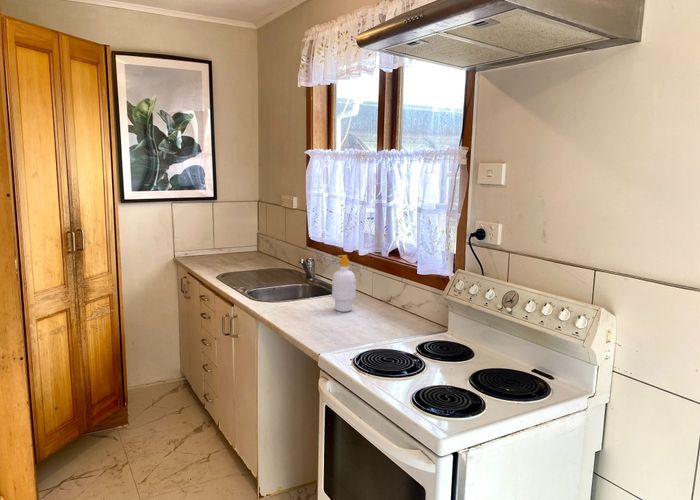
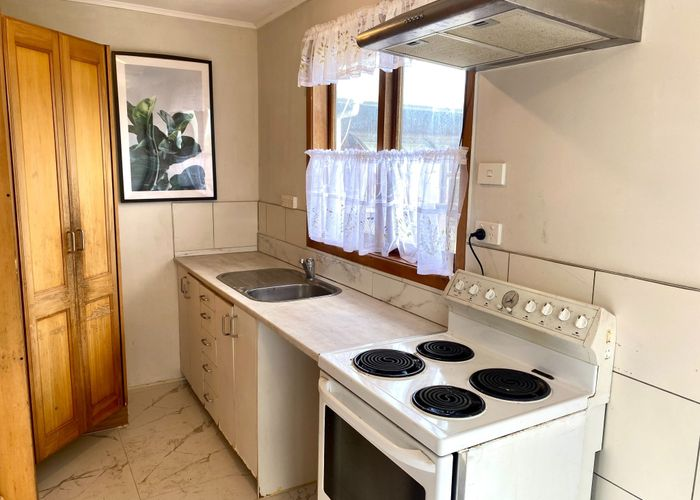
- soap bottle (343, 282)
